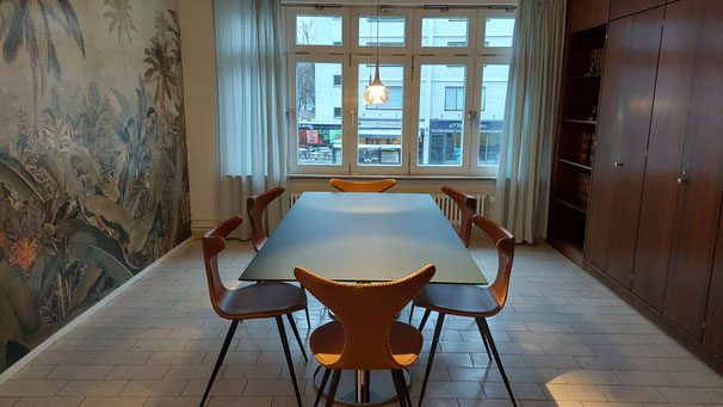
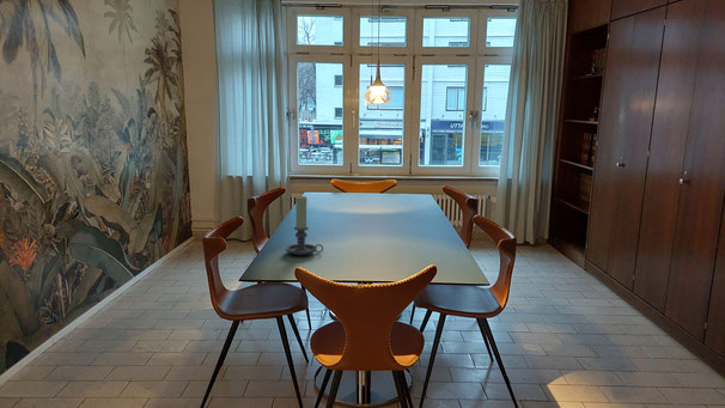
+ candle holder (304, 224)
